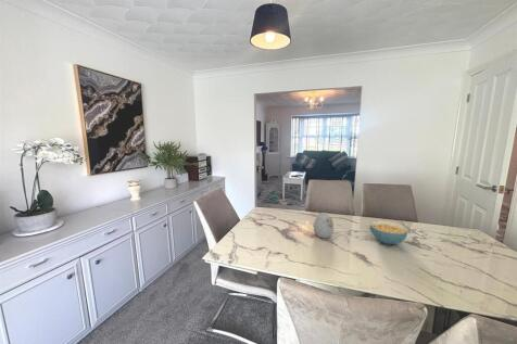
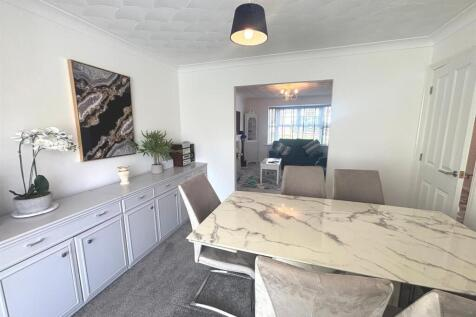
- cereal bowl (388, 234)
- decorative egg (323, 224)
